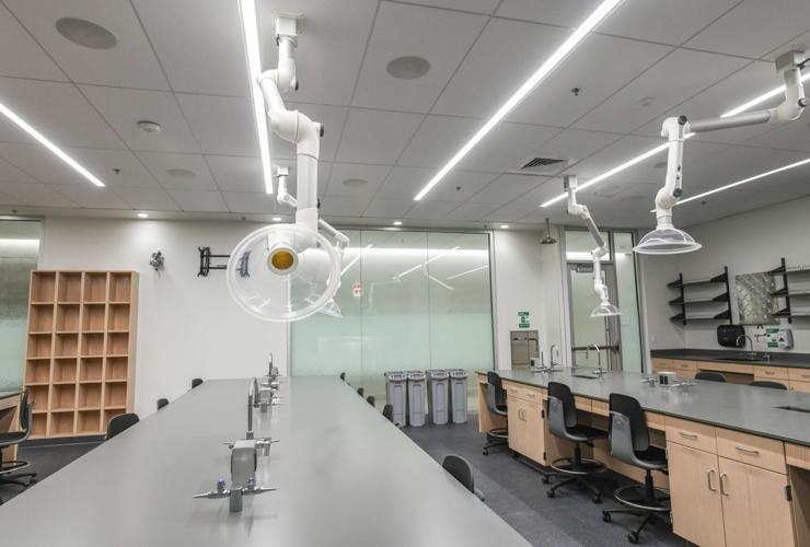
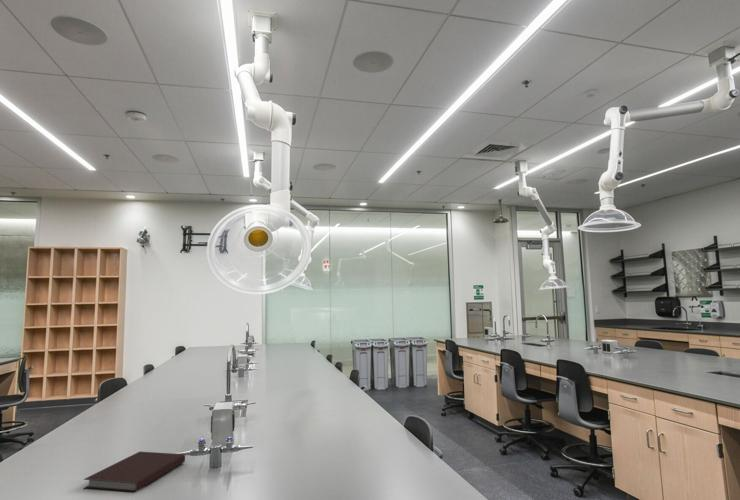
+ notebook (137, 470)
